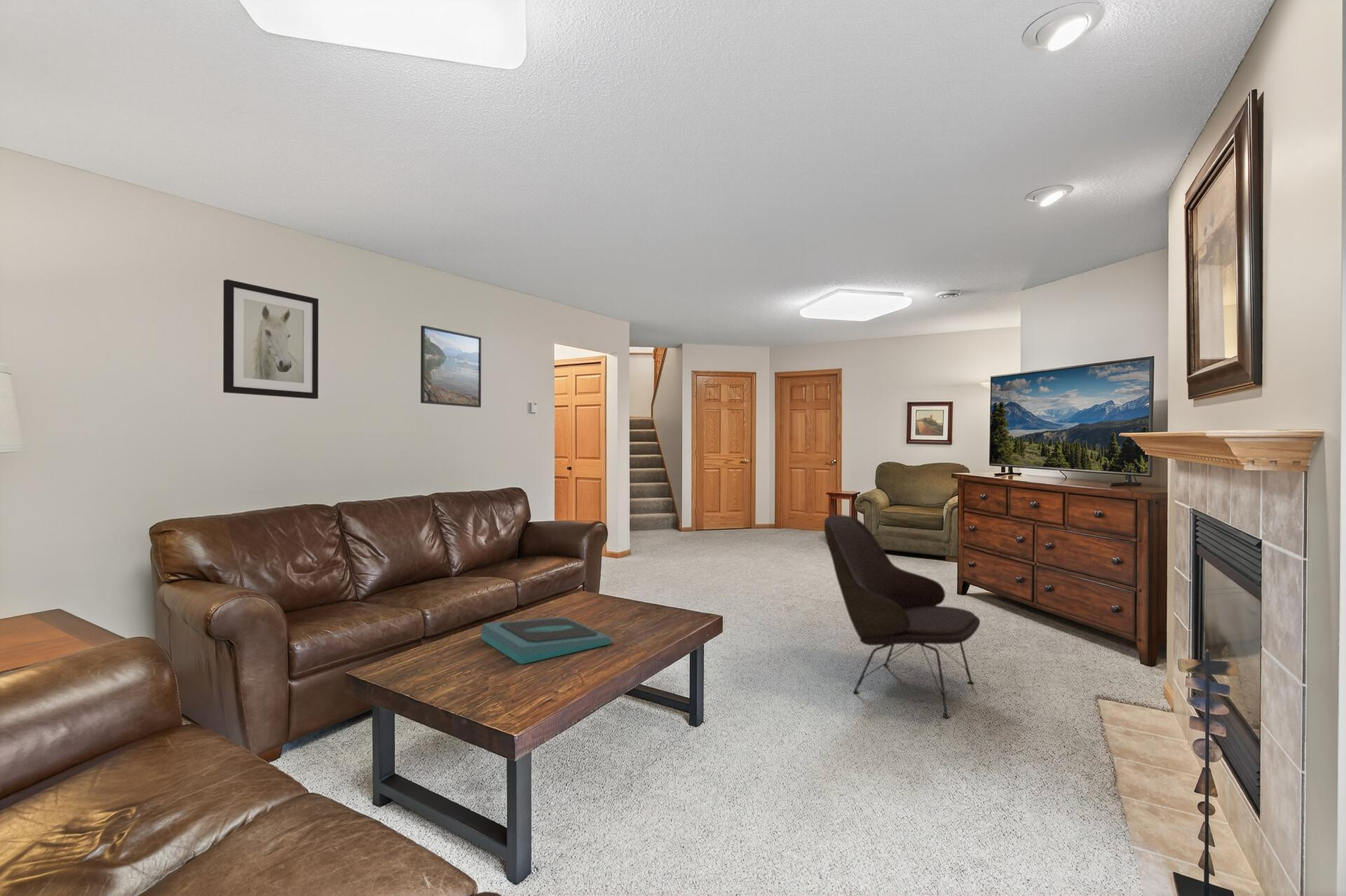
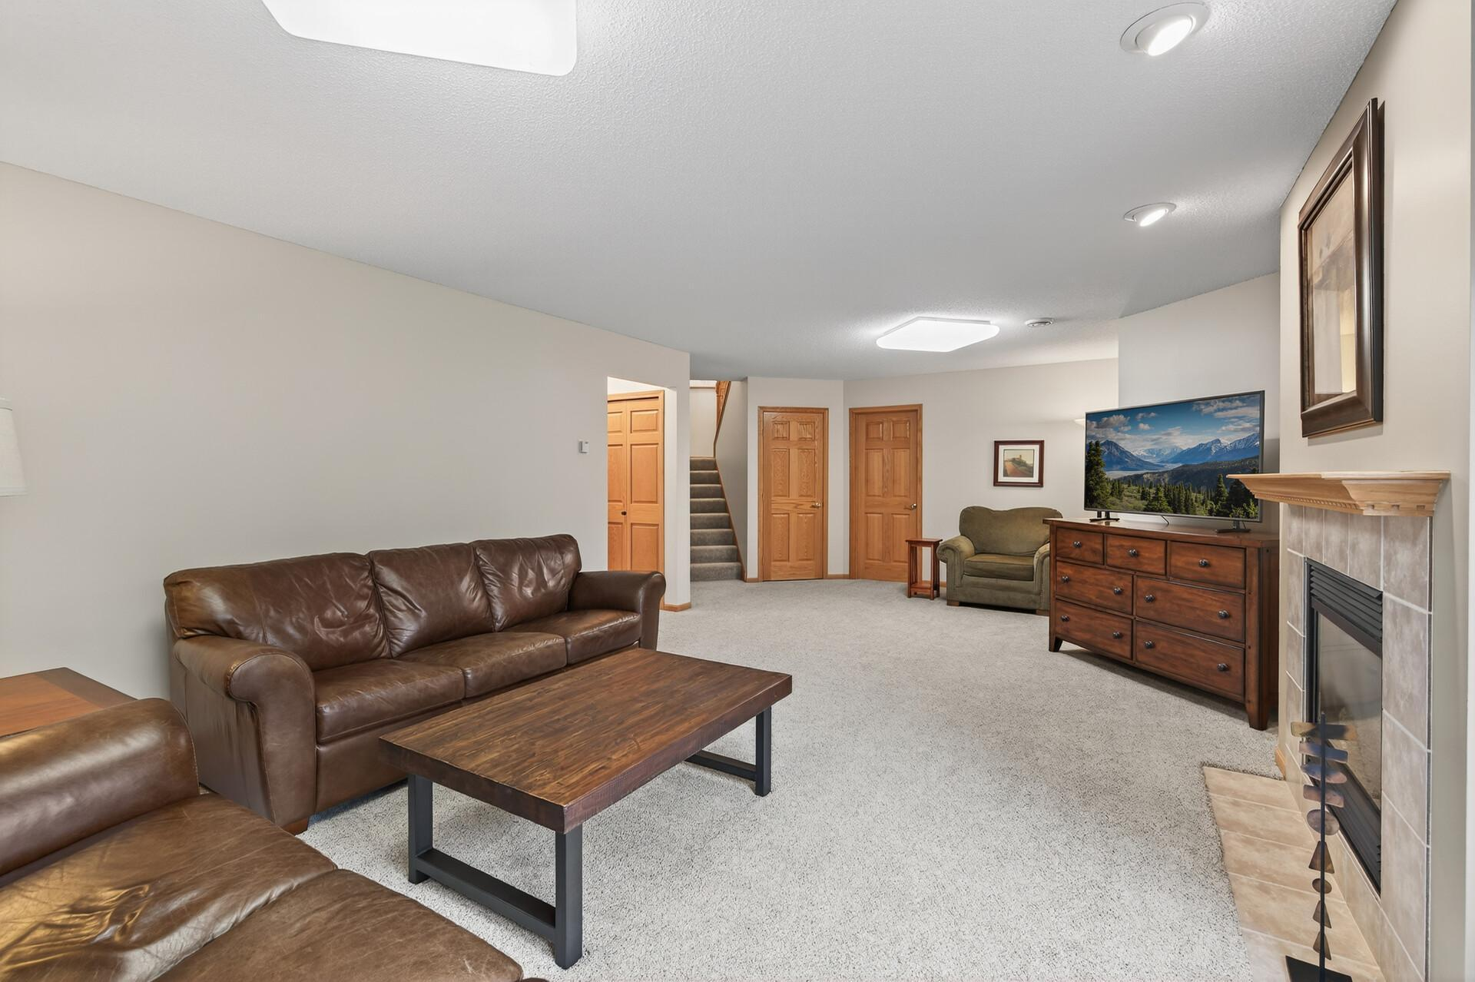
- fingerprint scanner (545, 634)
- lounge chair (897, 602)
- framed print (452, 368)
- wall art (273, 343)
